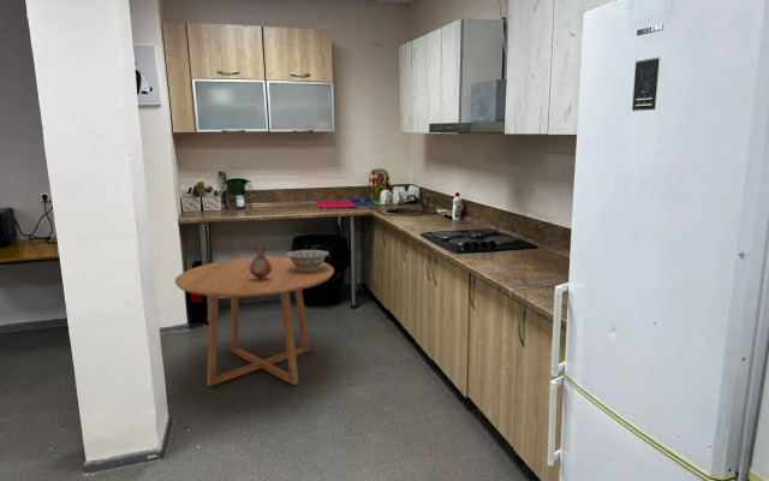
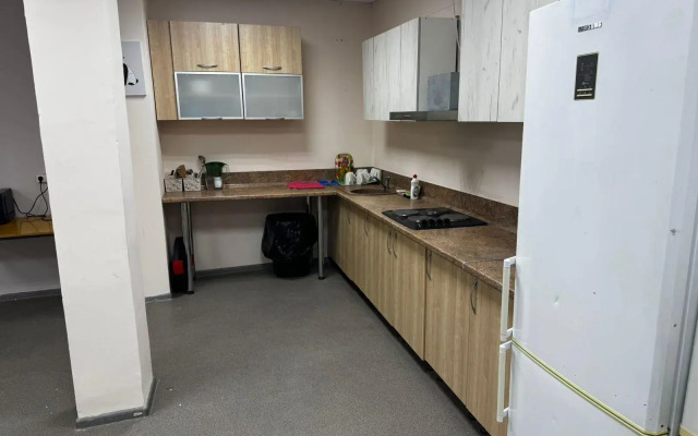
- vase (260, 262)
- dining table (237, 320)
- decorative bowl (308, 260)
